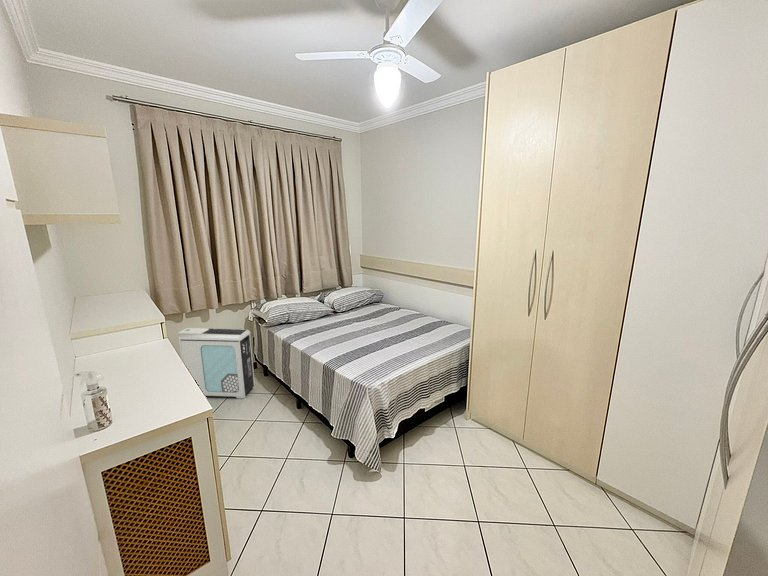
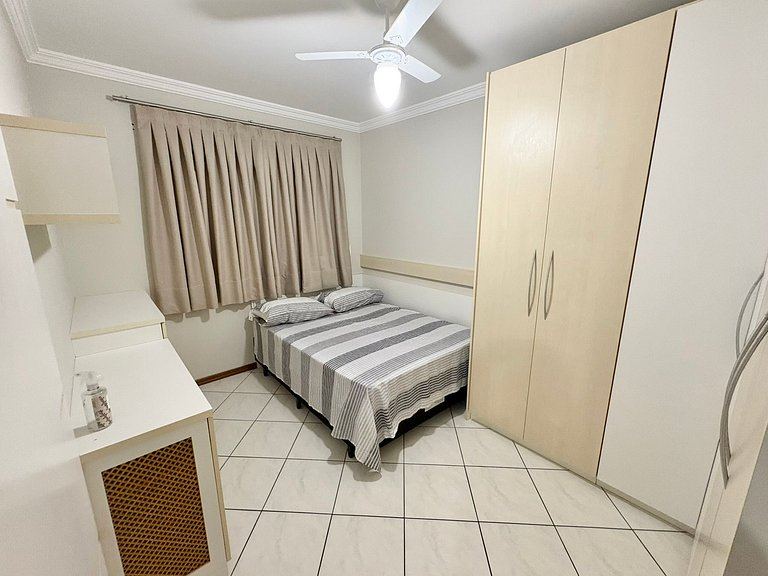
- air purifier (218, 362)
